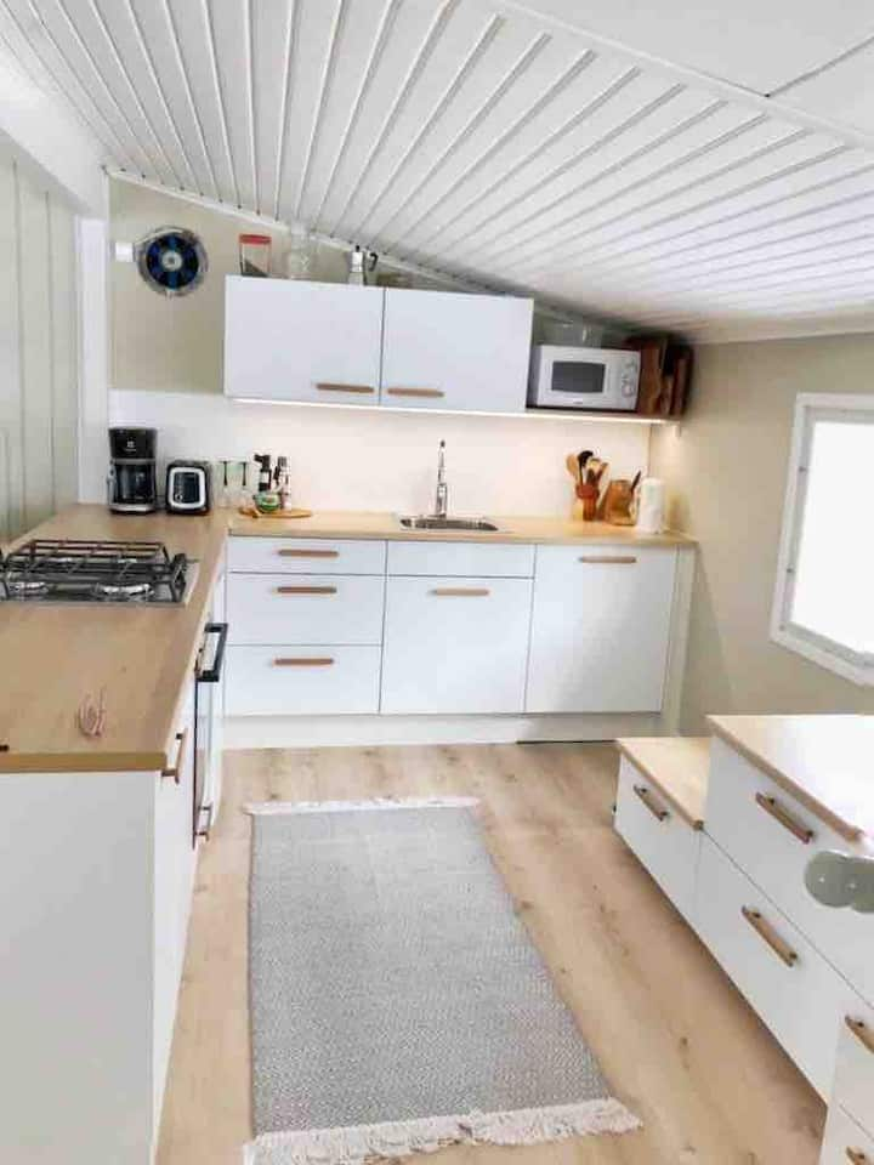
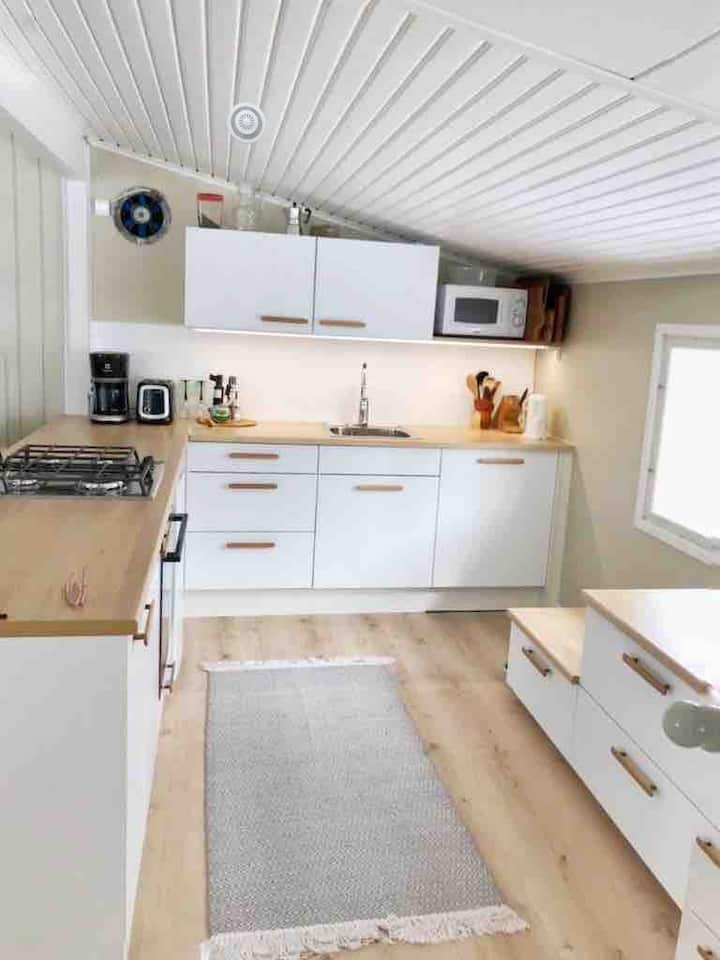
+ smoke detector (246, 122)
